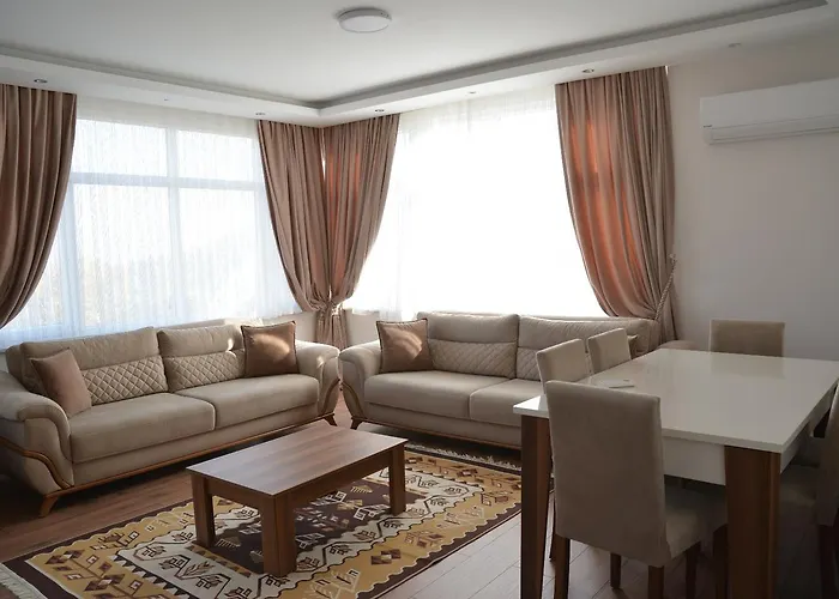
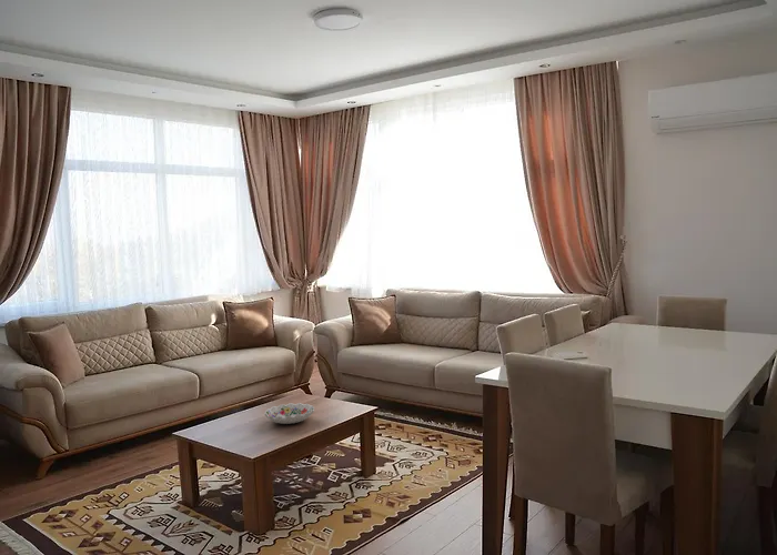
+ decorative bowl (290, 414)
